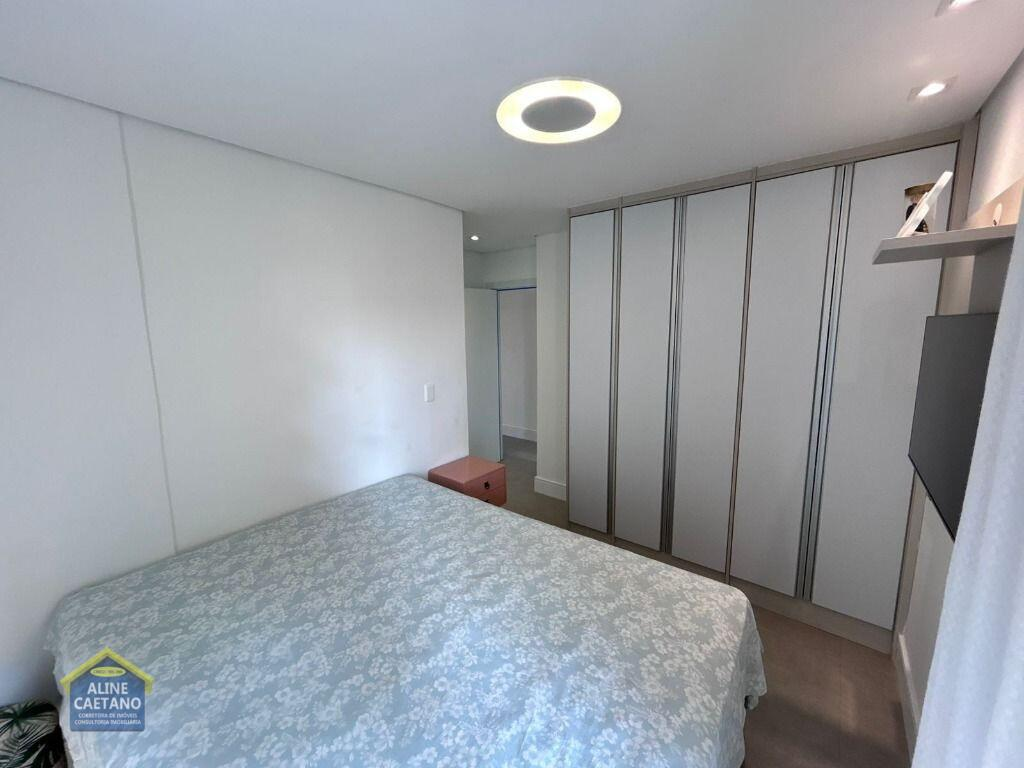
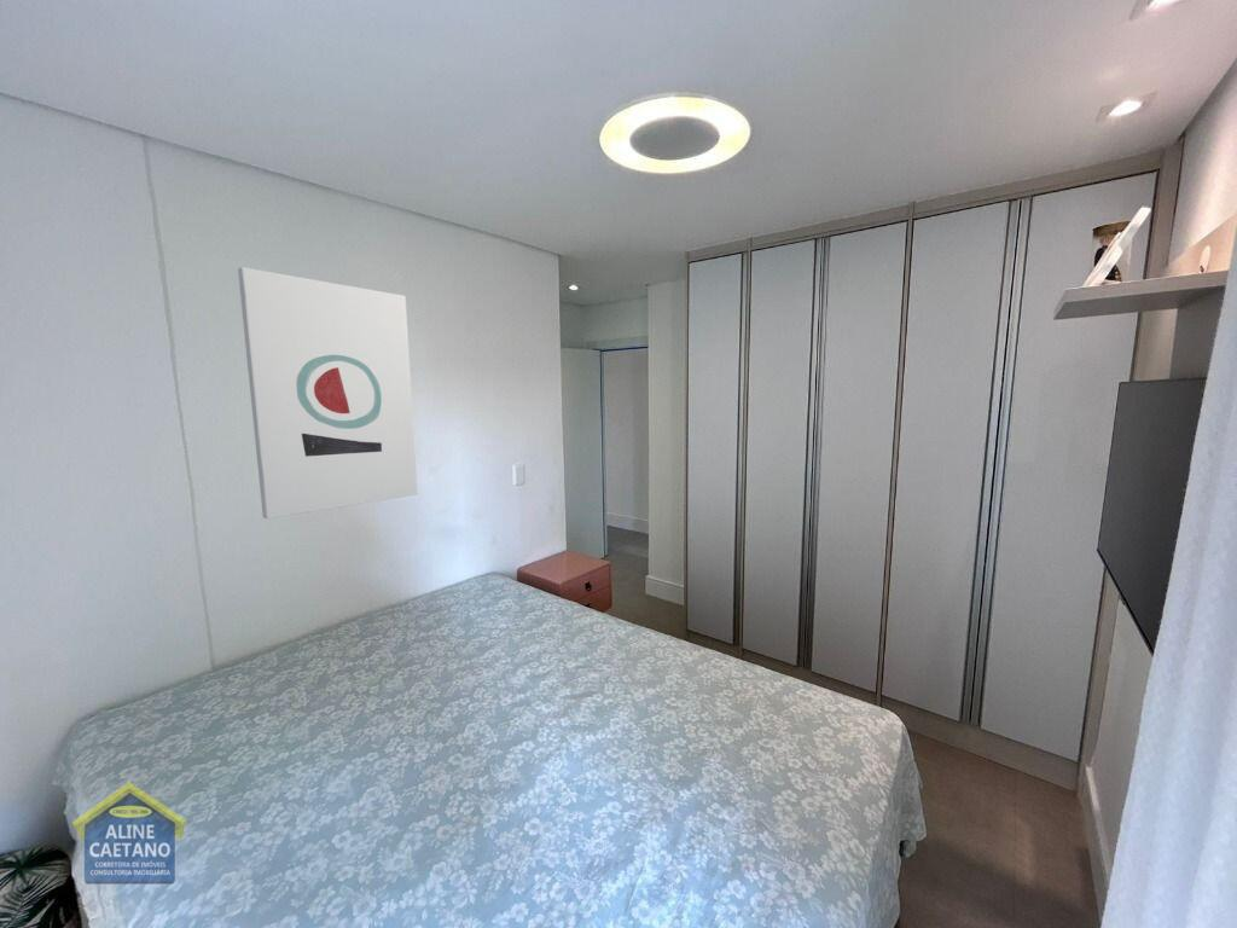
+ wall art (339, 396)
